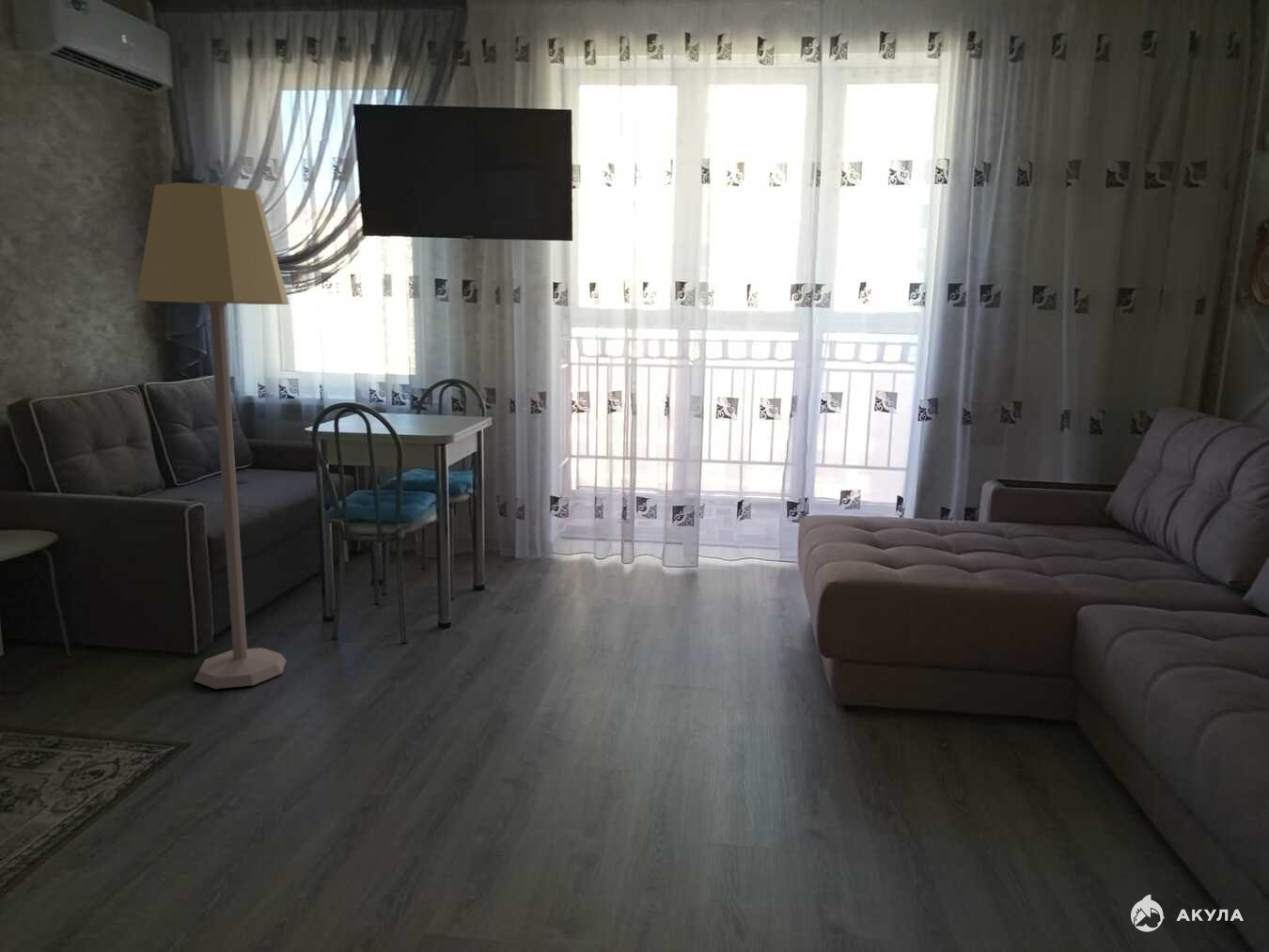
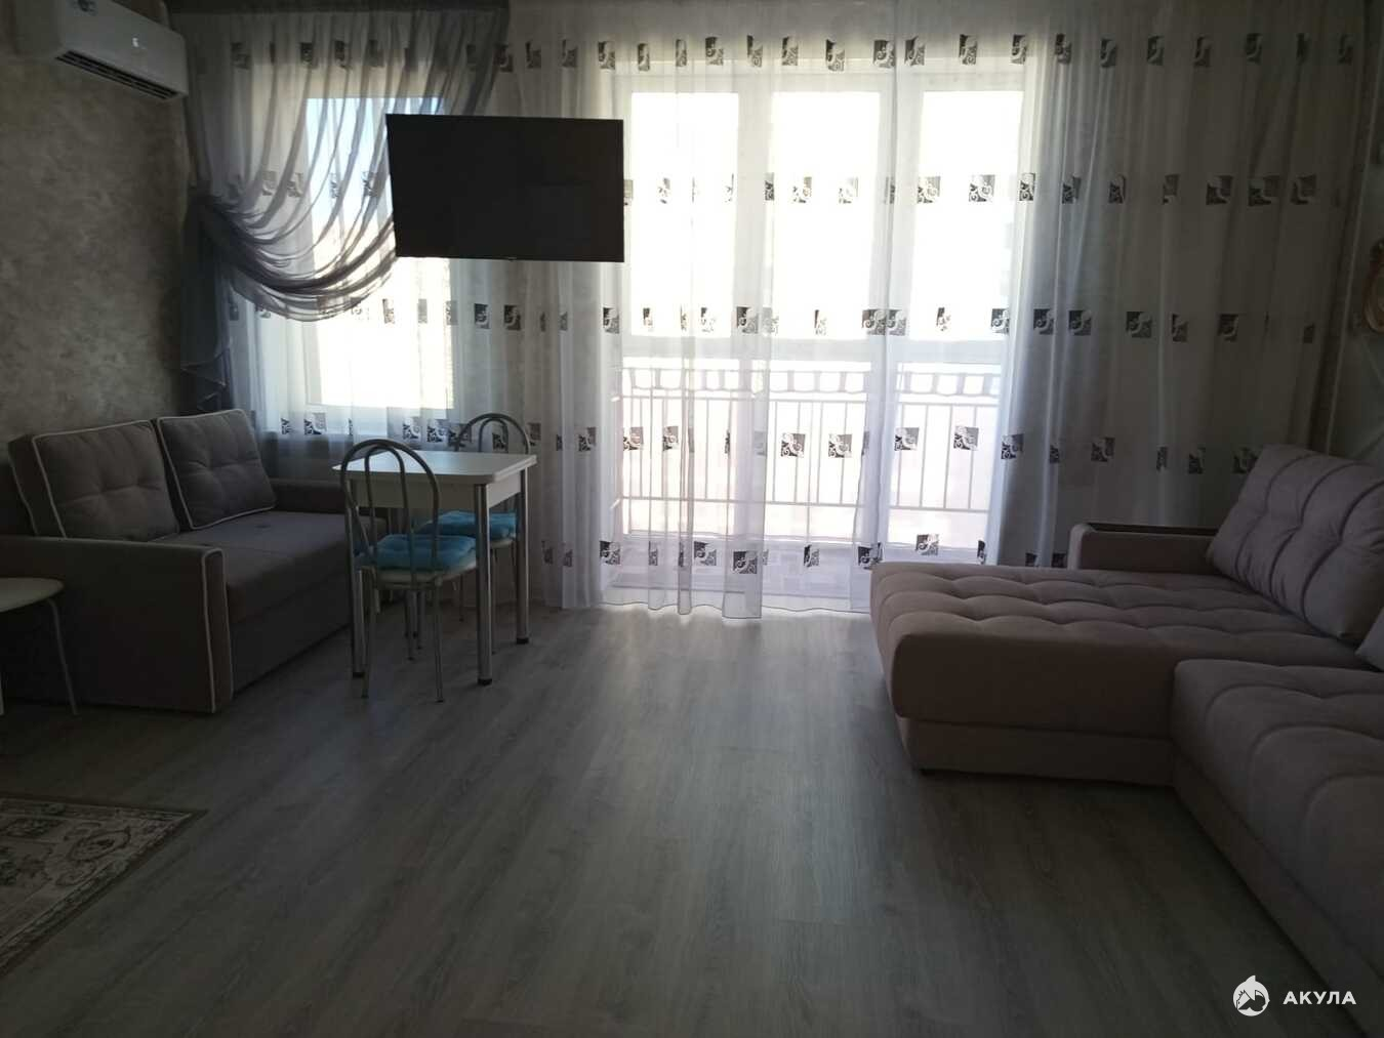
- lamp (226, 443)
